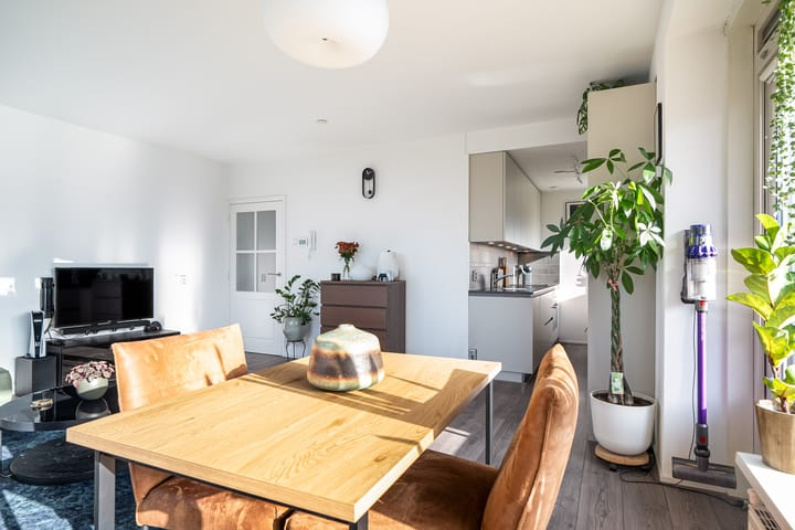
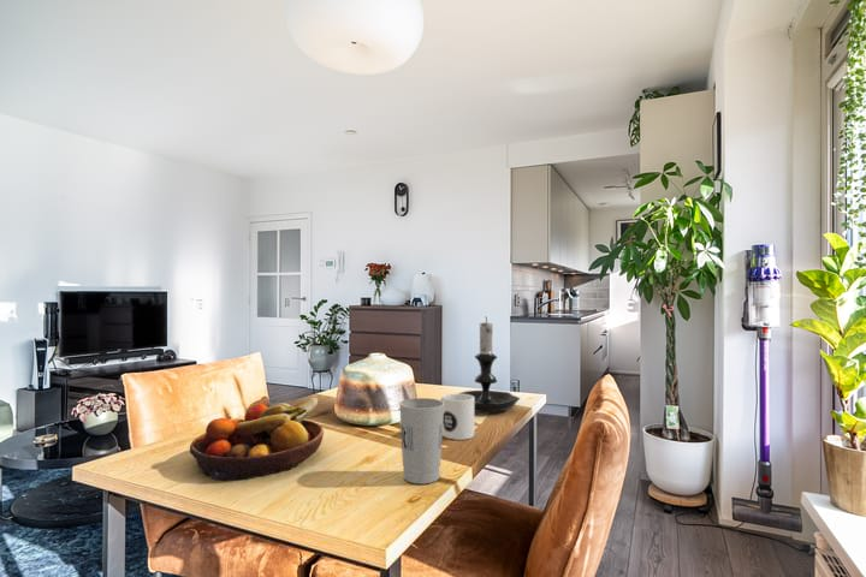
+ cup (421, 440)
+ mug (453, 414)
+ fruit bowl (260, 429)
+ candle holder (486, 362)
